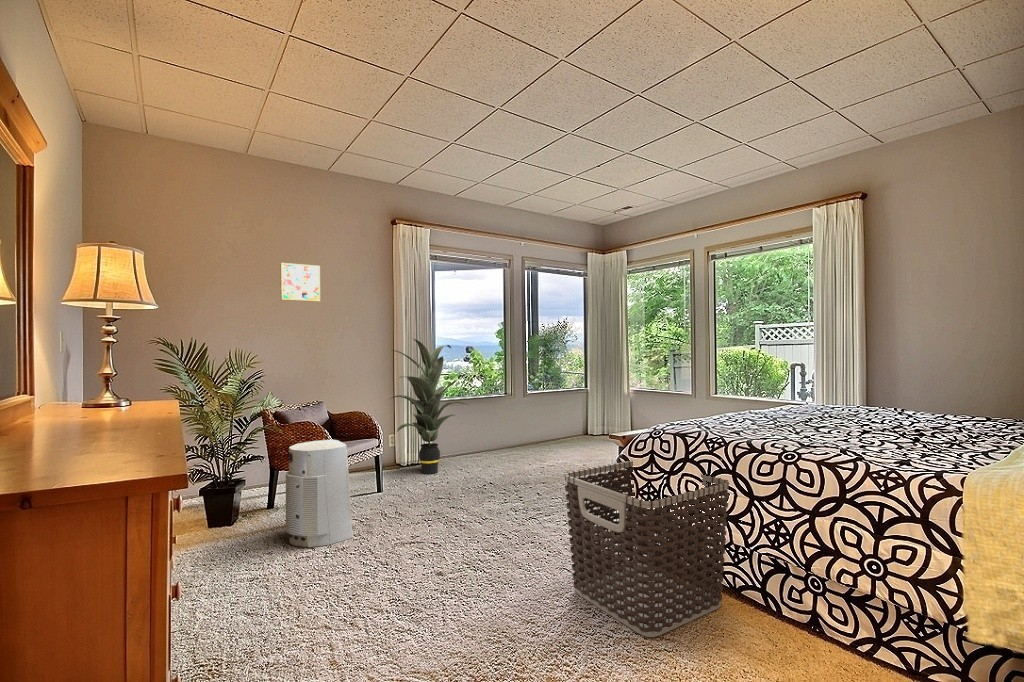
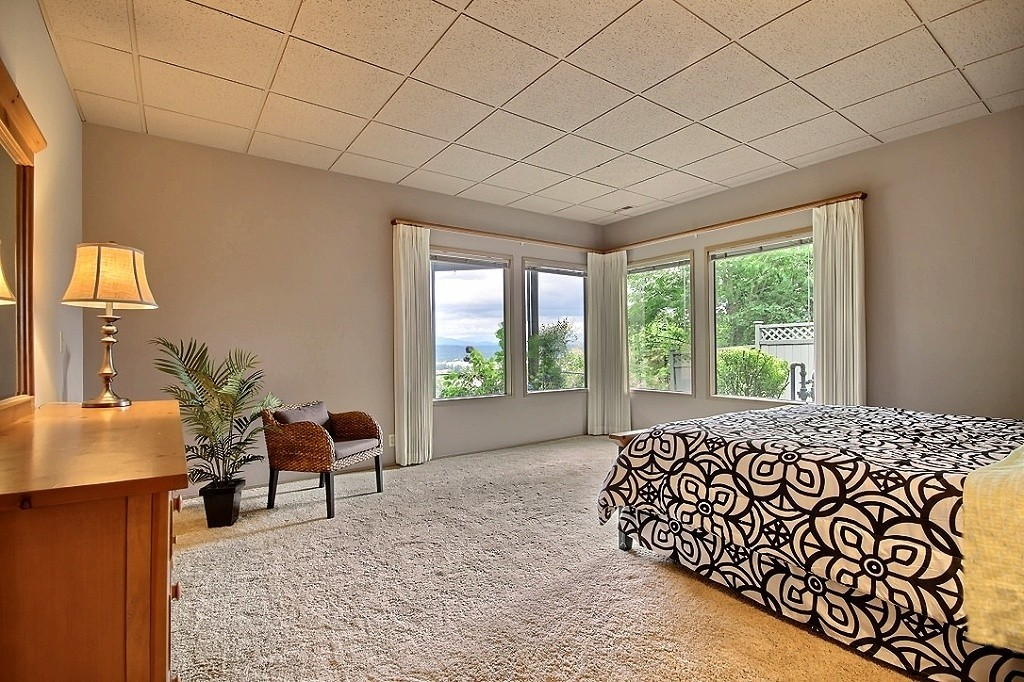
- air purifier (319, 490)
- clothes hamper (644, 536)
- wall art (300, 282)
- indoor plant (423, 405)
